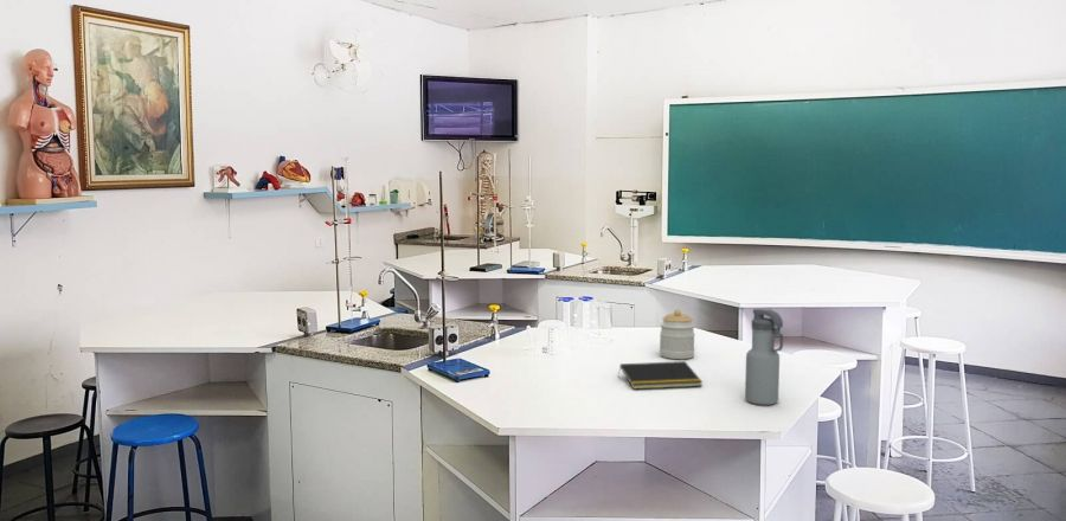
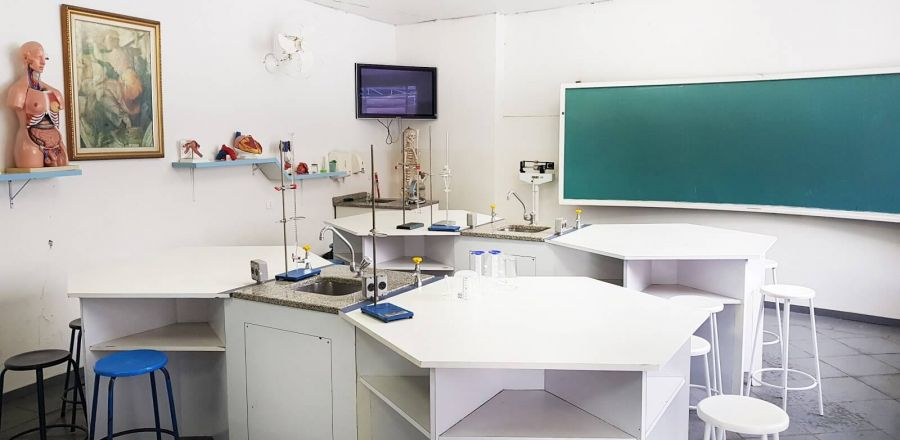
- water bottle (763, 355)
- notepad (660, 374)
- jar (676, 332)
